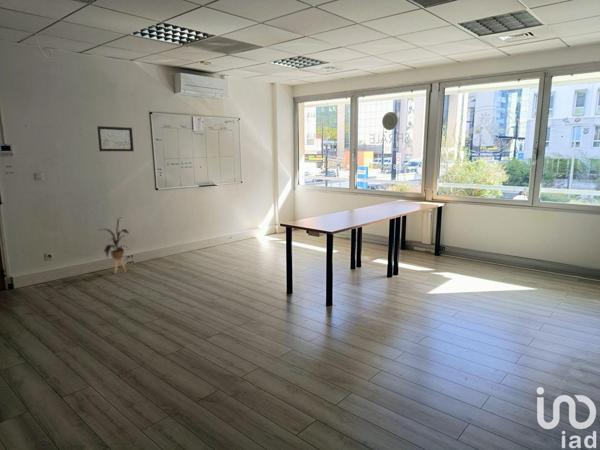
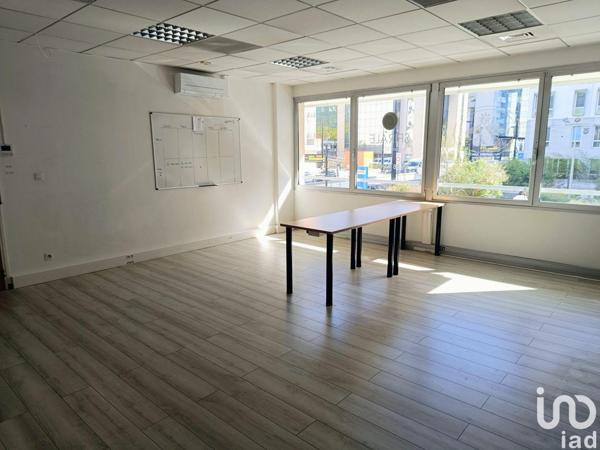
- wall art (116, 139)
- house plant (115, 245)
